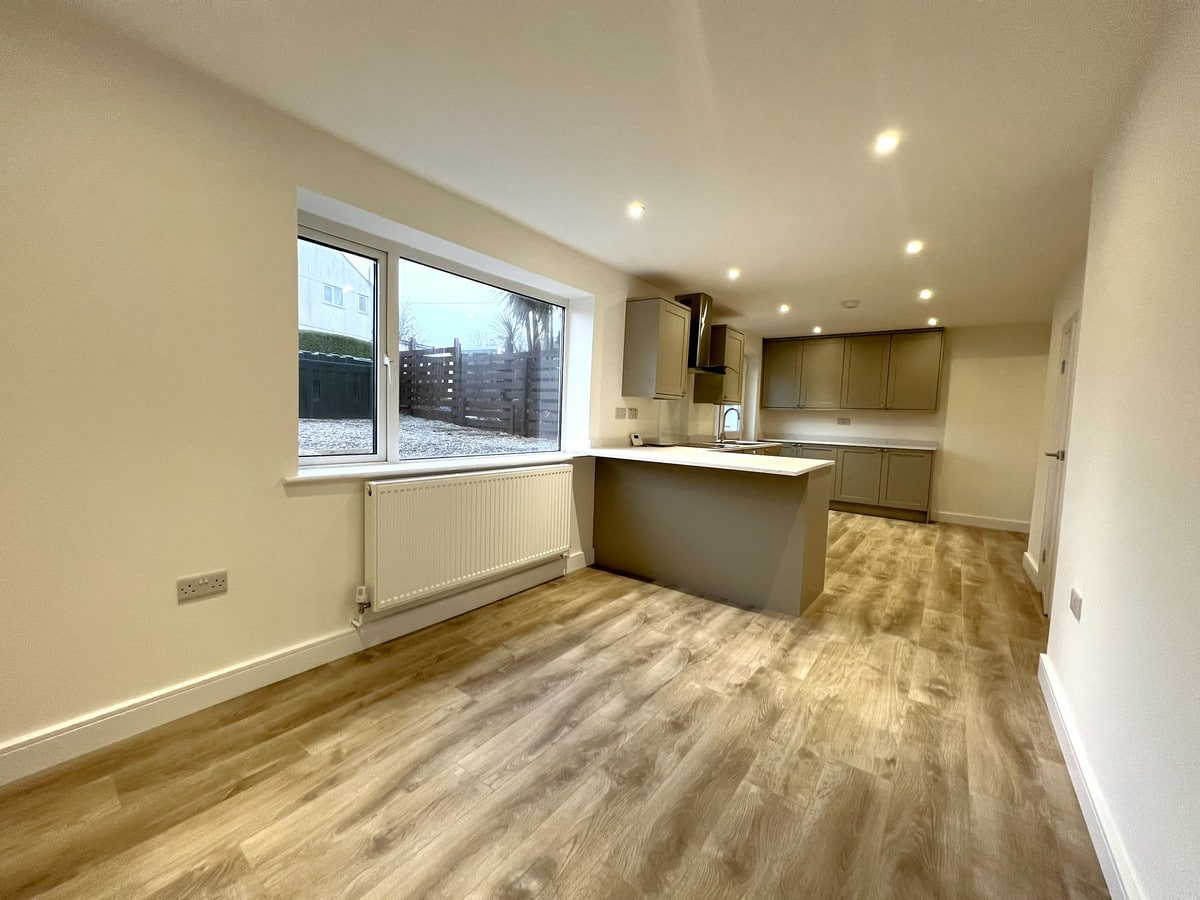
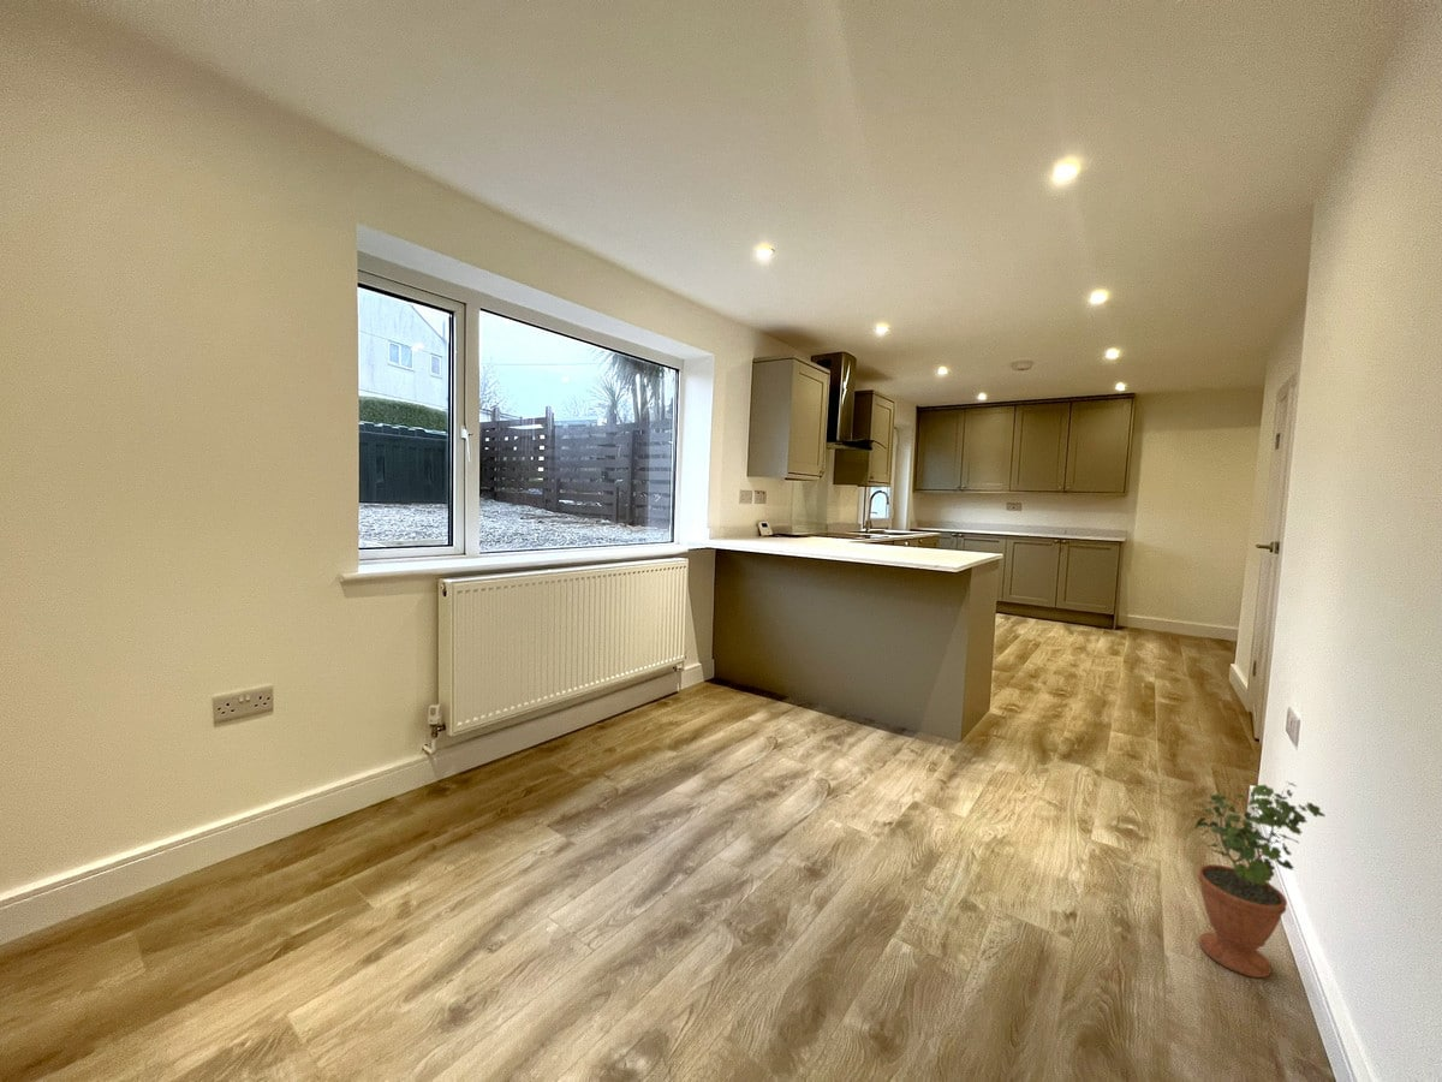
+ potted plant (1251, 864)
